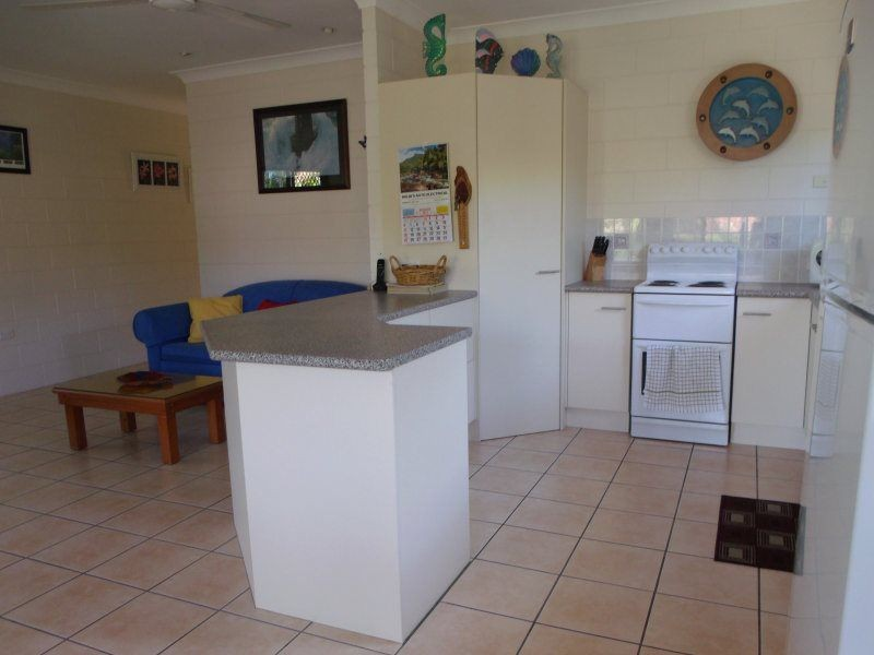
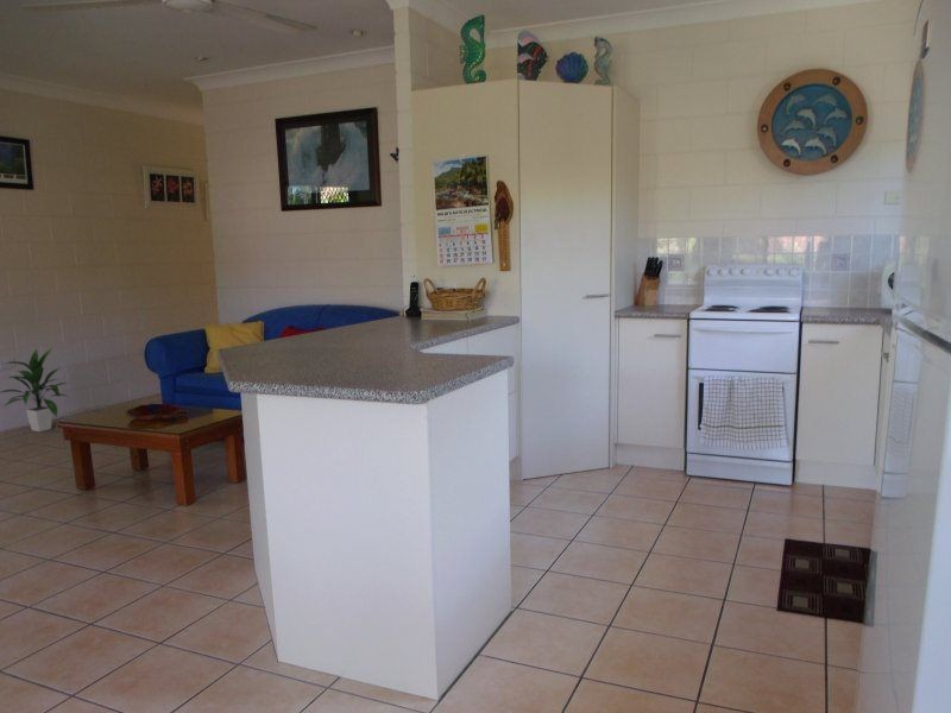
+ indoor plant (36, 390)
